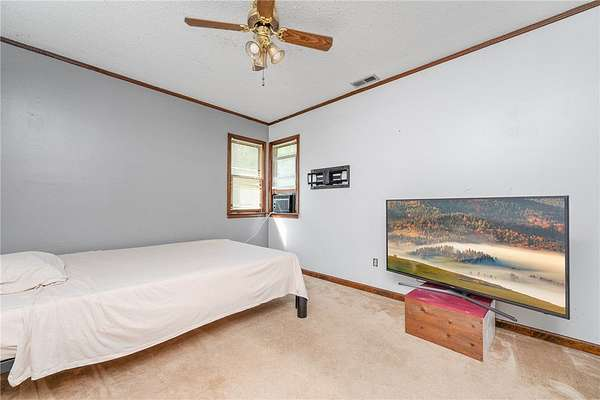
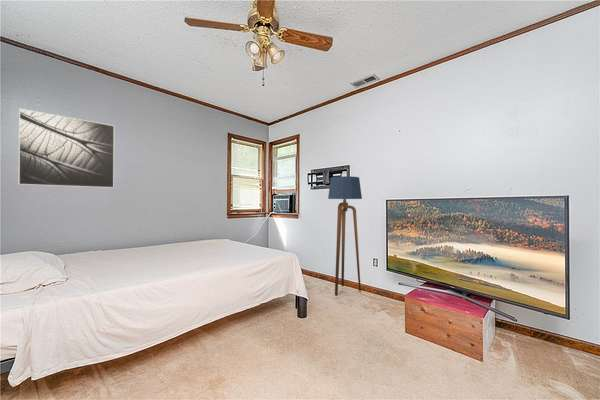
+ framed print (71, 152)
+ floor lamp (344, 234)
